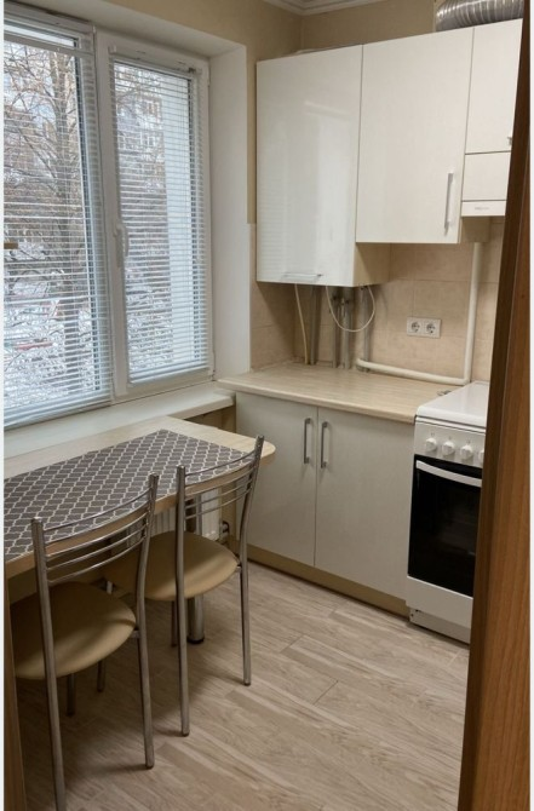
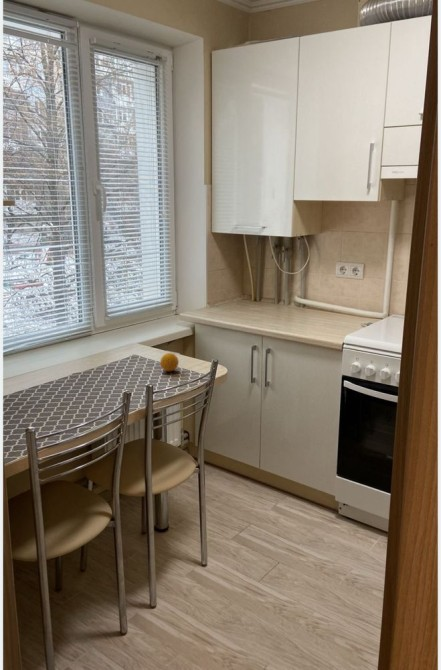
+ fruit (169, 362)
